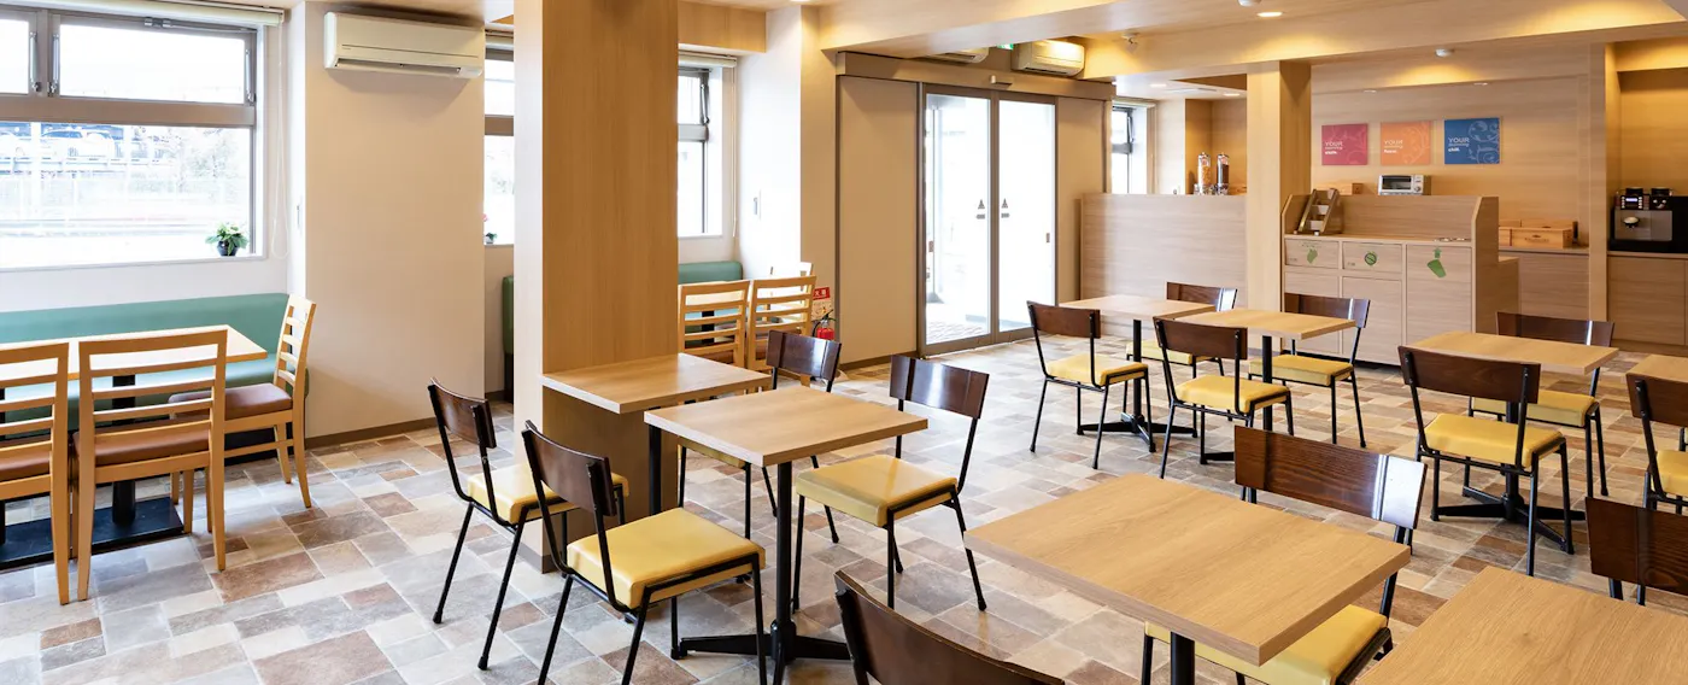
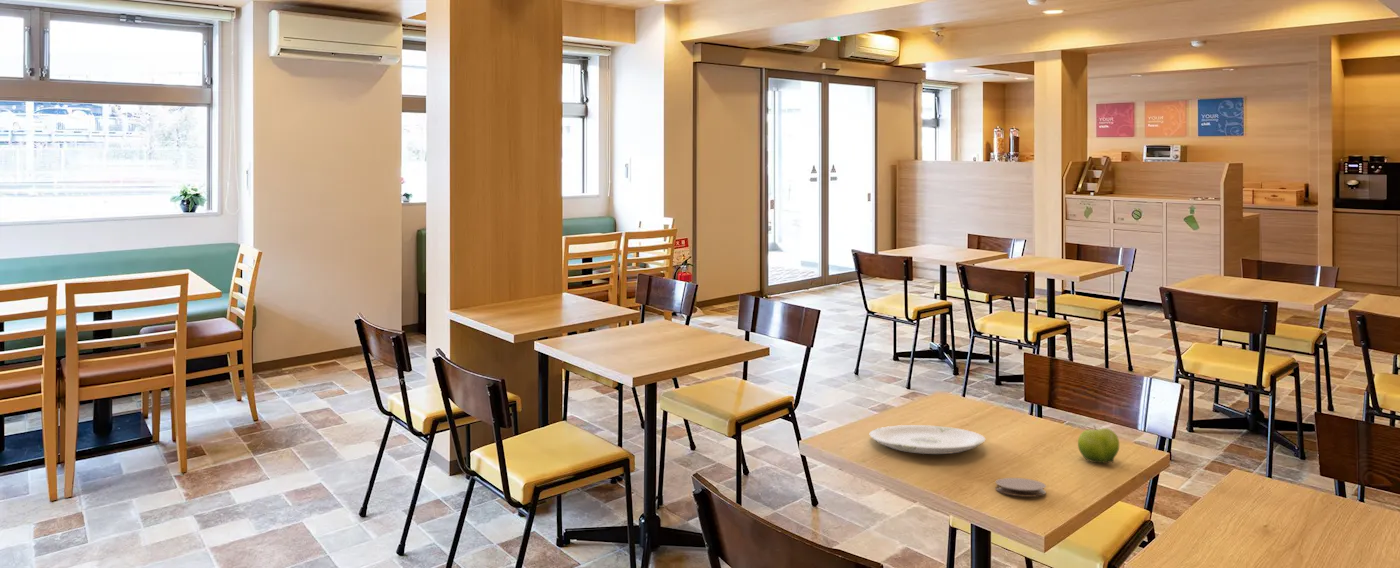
+ plate (926, 440)
+ fruit (1098, 444)
+ coaster (1020, 487)
